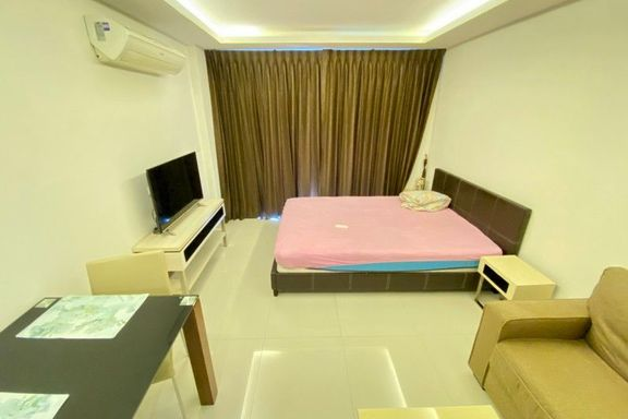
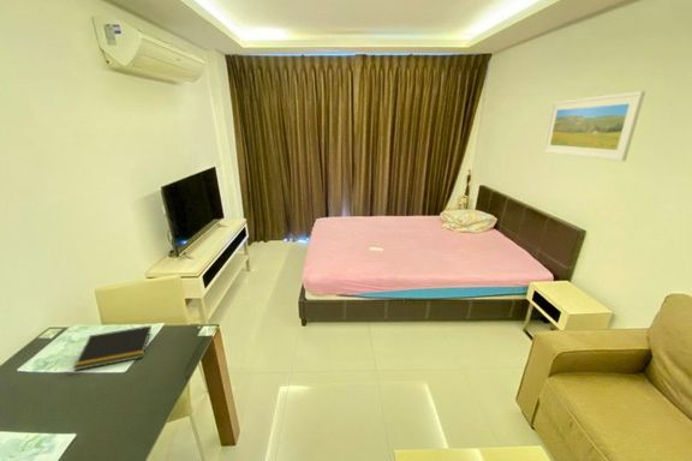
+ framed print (584, 127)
+ notepad (115, 346)
